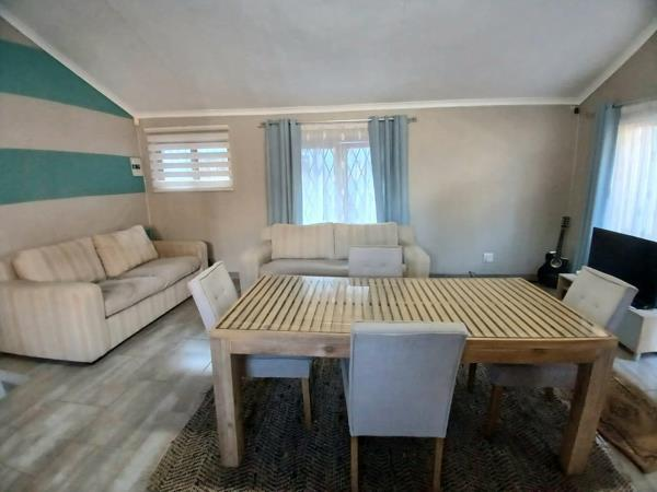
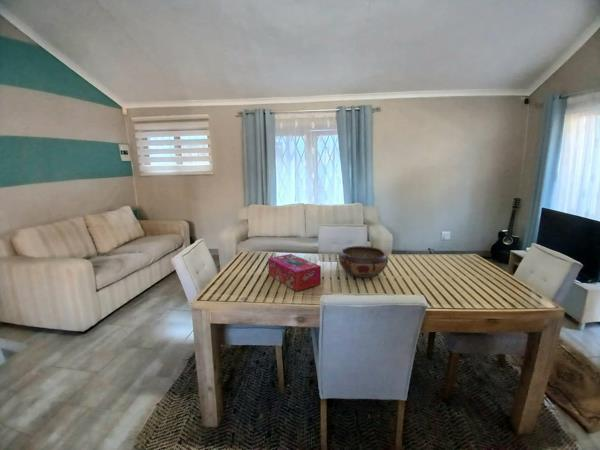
+ decorative bowl (362, 262)
+ tissue box (293, 270)
